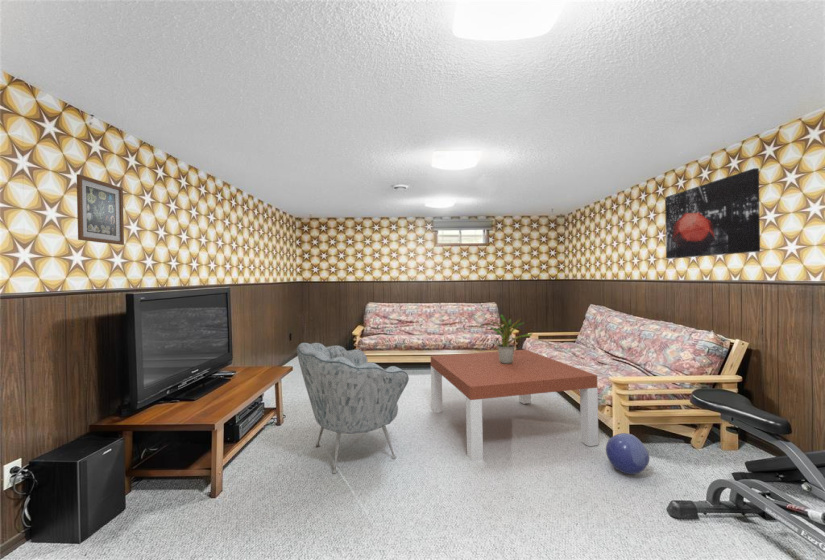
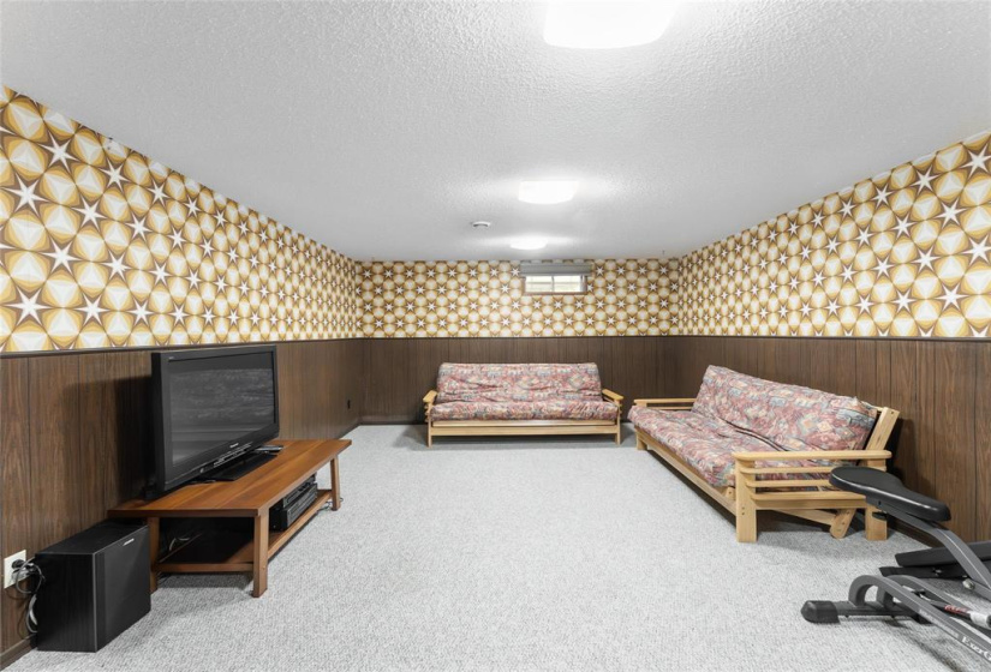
- armchair (349, 396)
- ball (627, 453)
- wall art (705, 220)
- wall art (101, 212)
- potted plant (506, 338)
- coffee table (503, 394)
